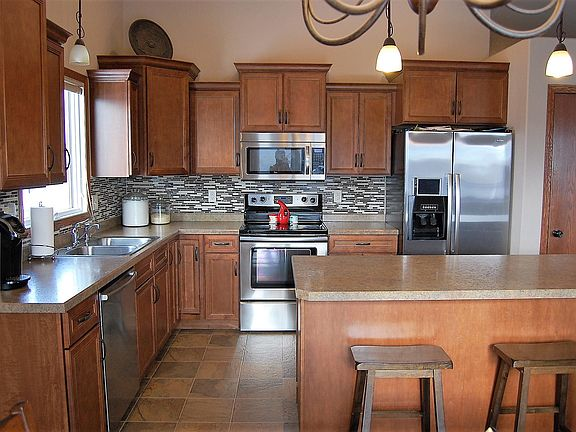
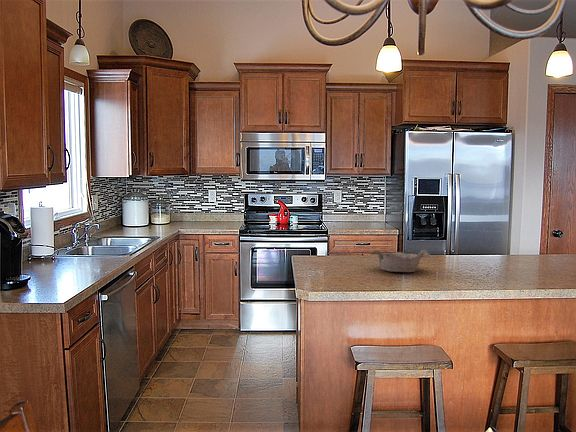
+ bowl (398, 259)
